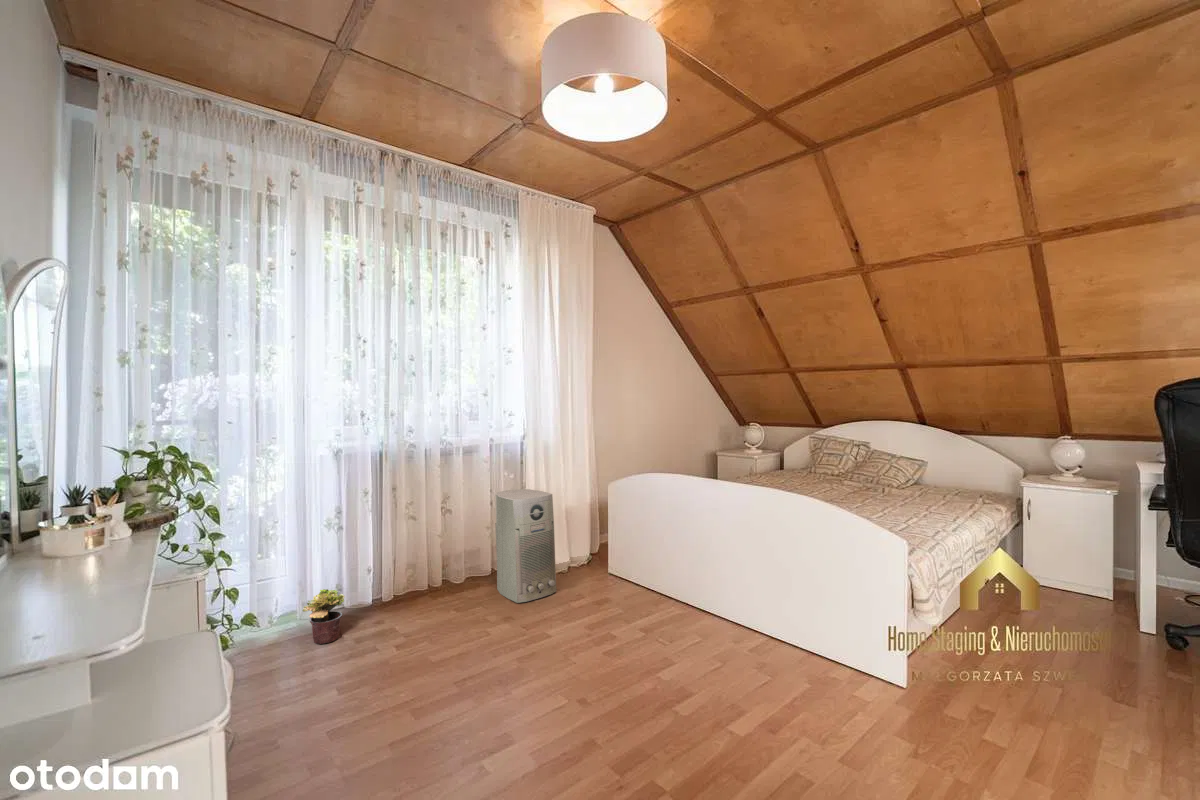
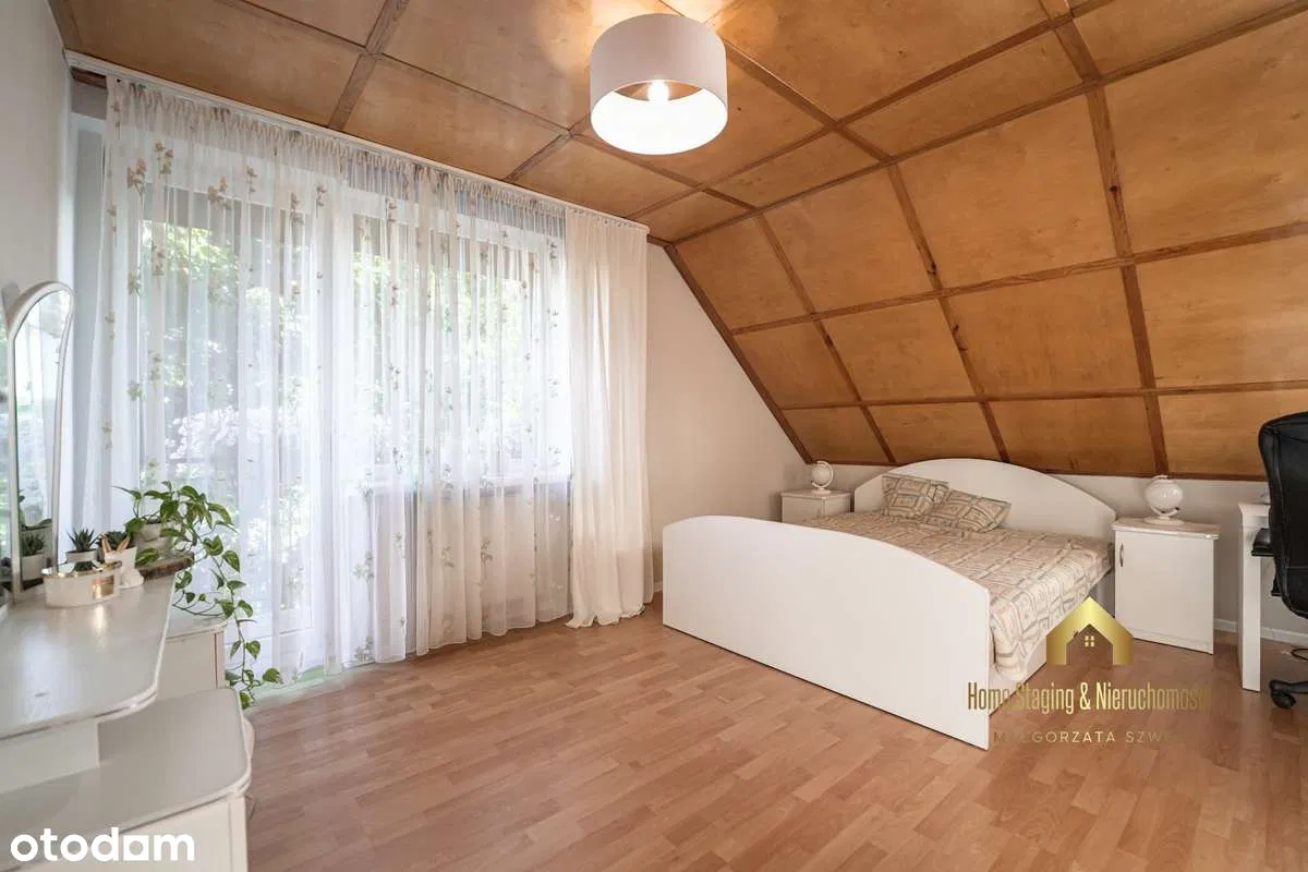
- air purifier (522, 541)
- potted plant (324, 613)
